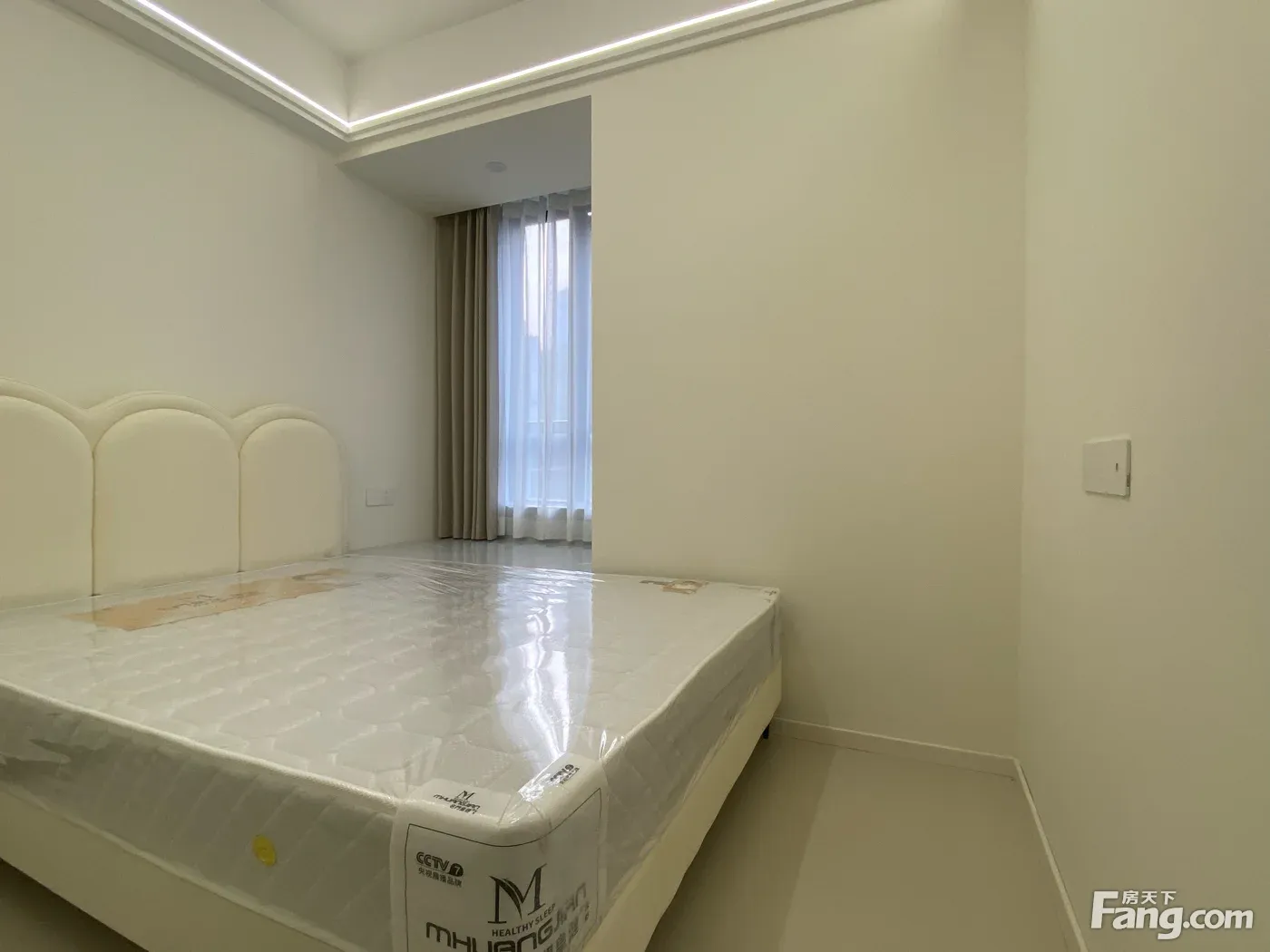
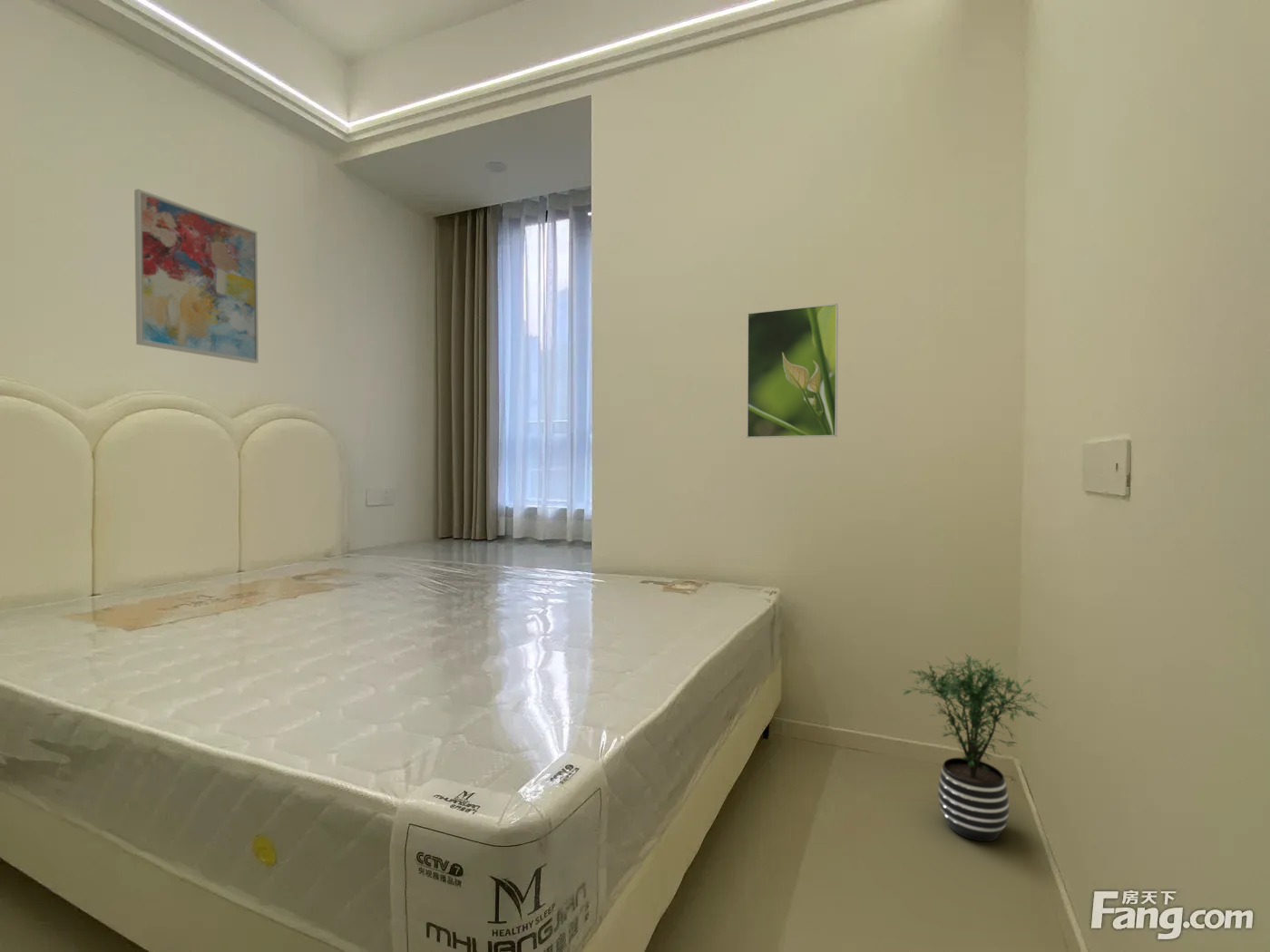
+ potted plant (970, 741)
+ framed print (791, 373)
+ wall art (201, 283)
